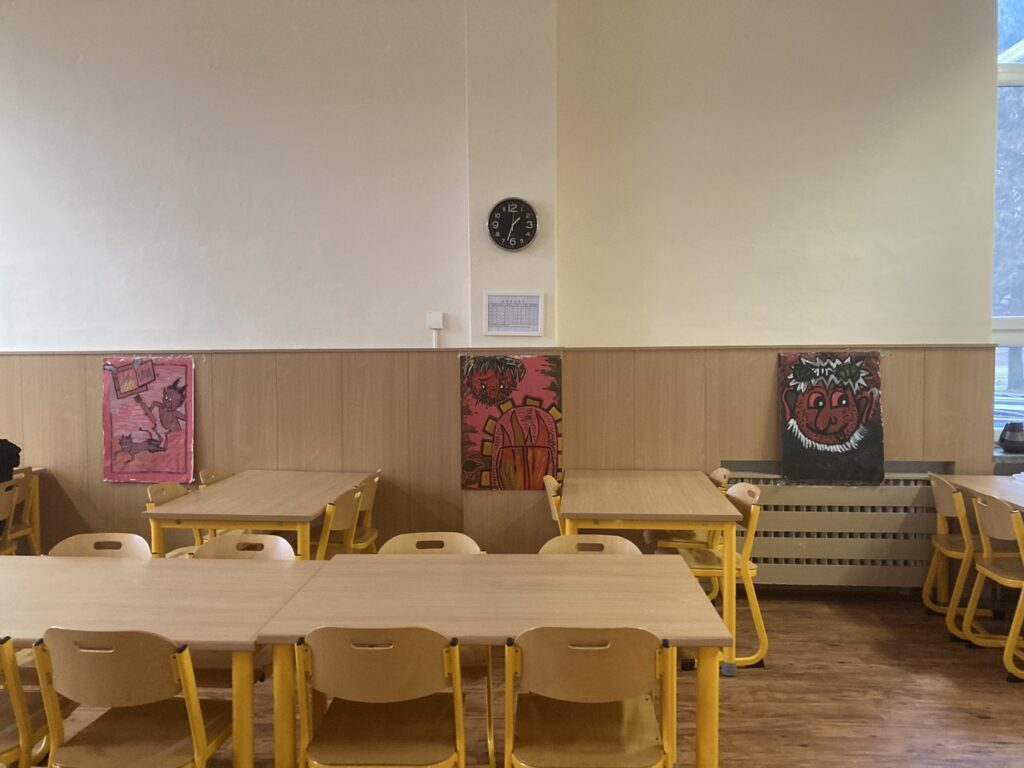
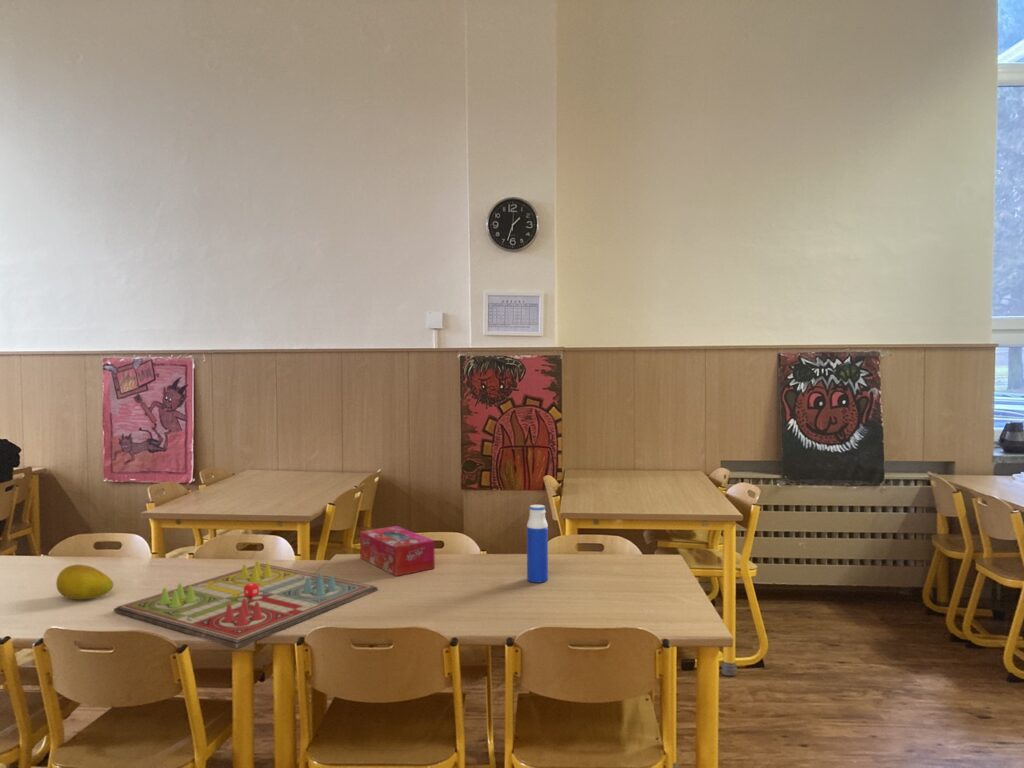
+ fruit (85, 581)
+ gameboard (251, 590)
+ tissue box (396, 549)
+ water bottle (537, 542)
